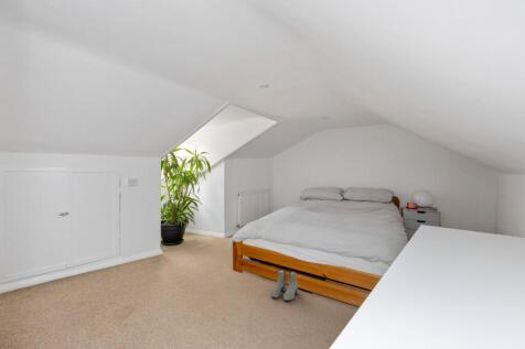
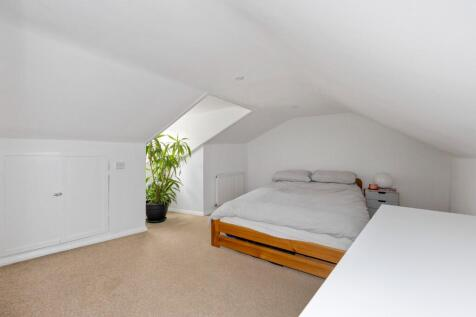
- boots (285, 283)
